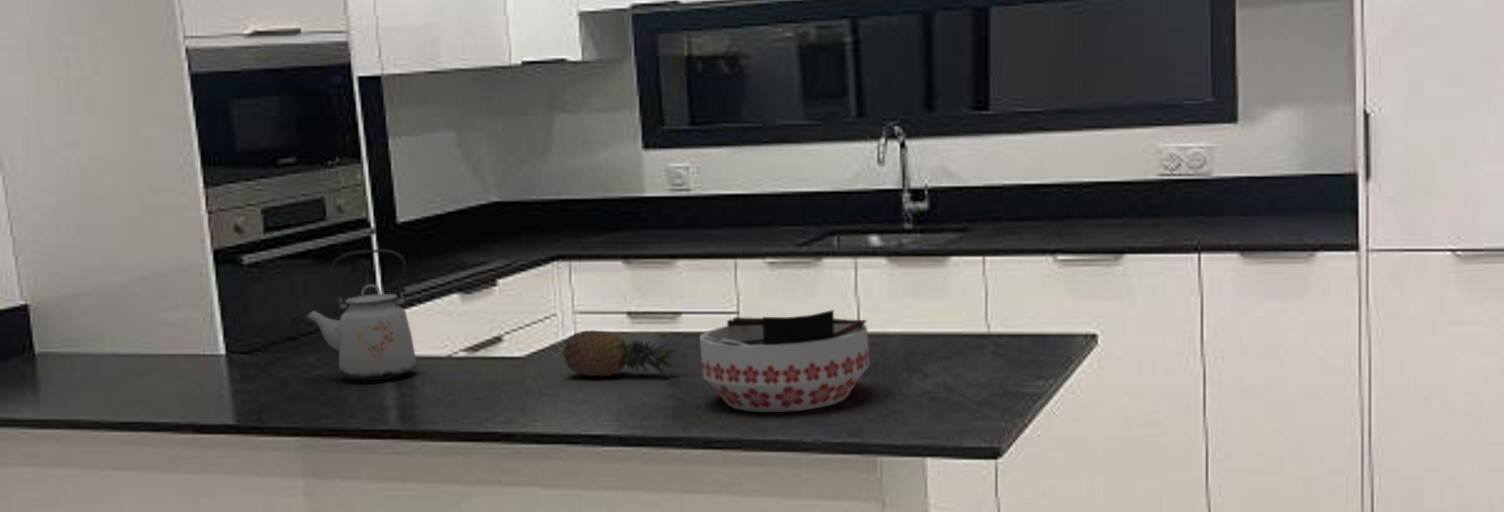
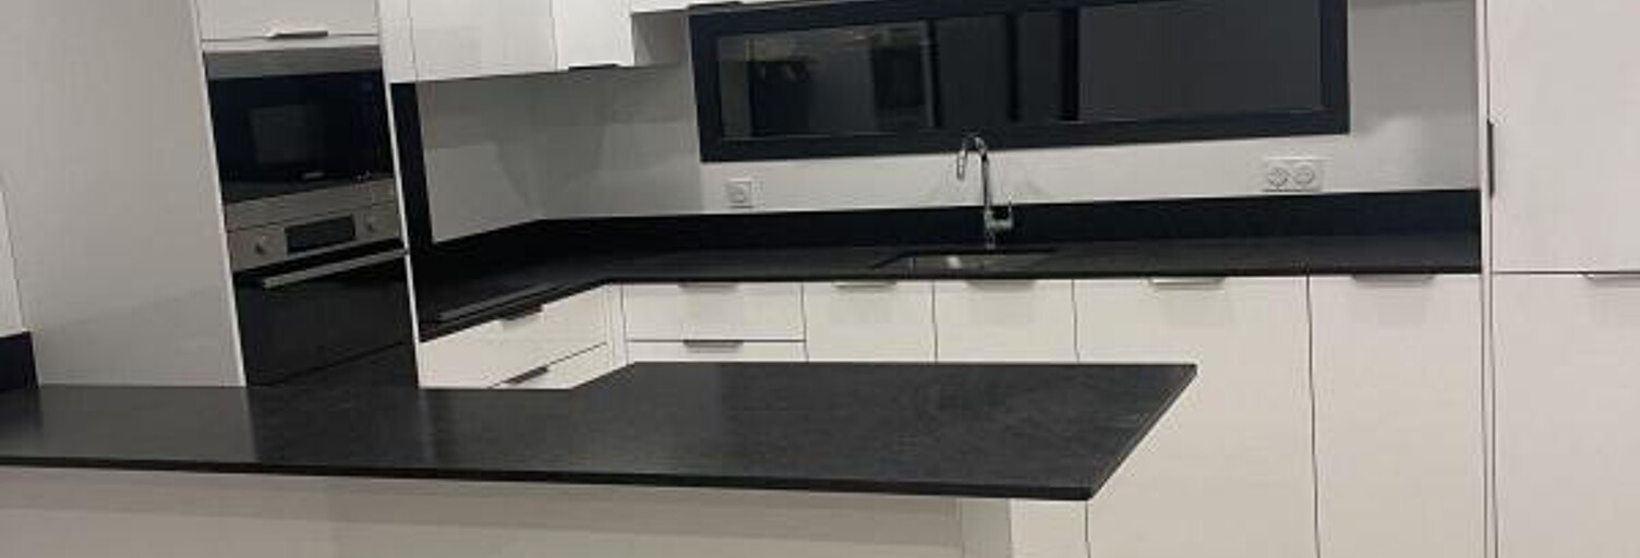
- kettle (358, 314)
- fruit (620, 353)
- bowl (784, 351)
